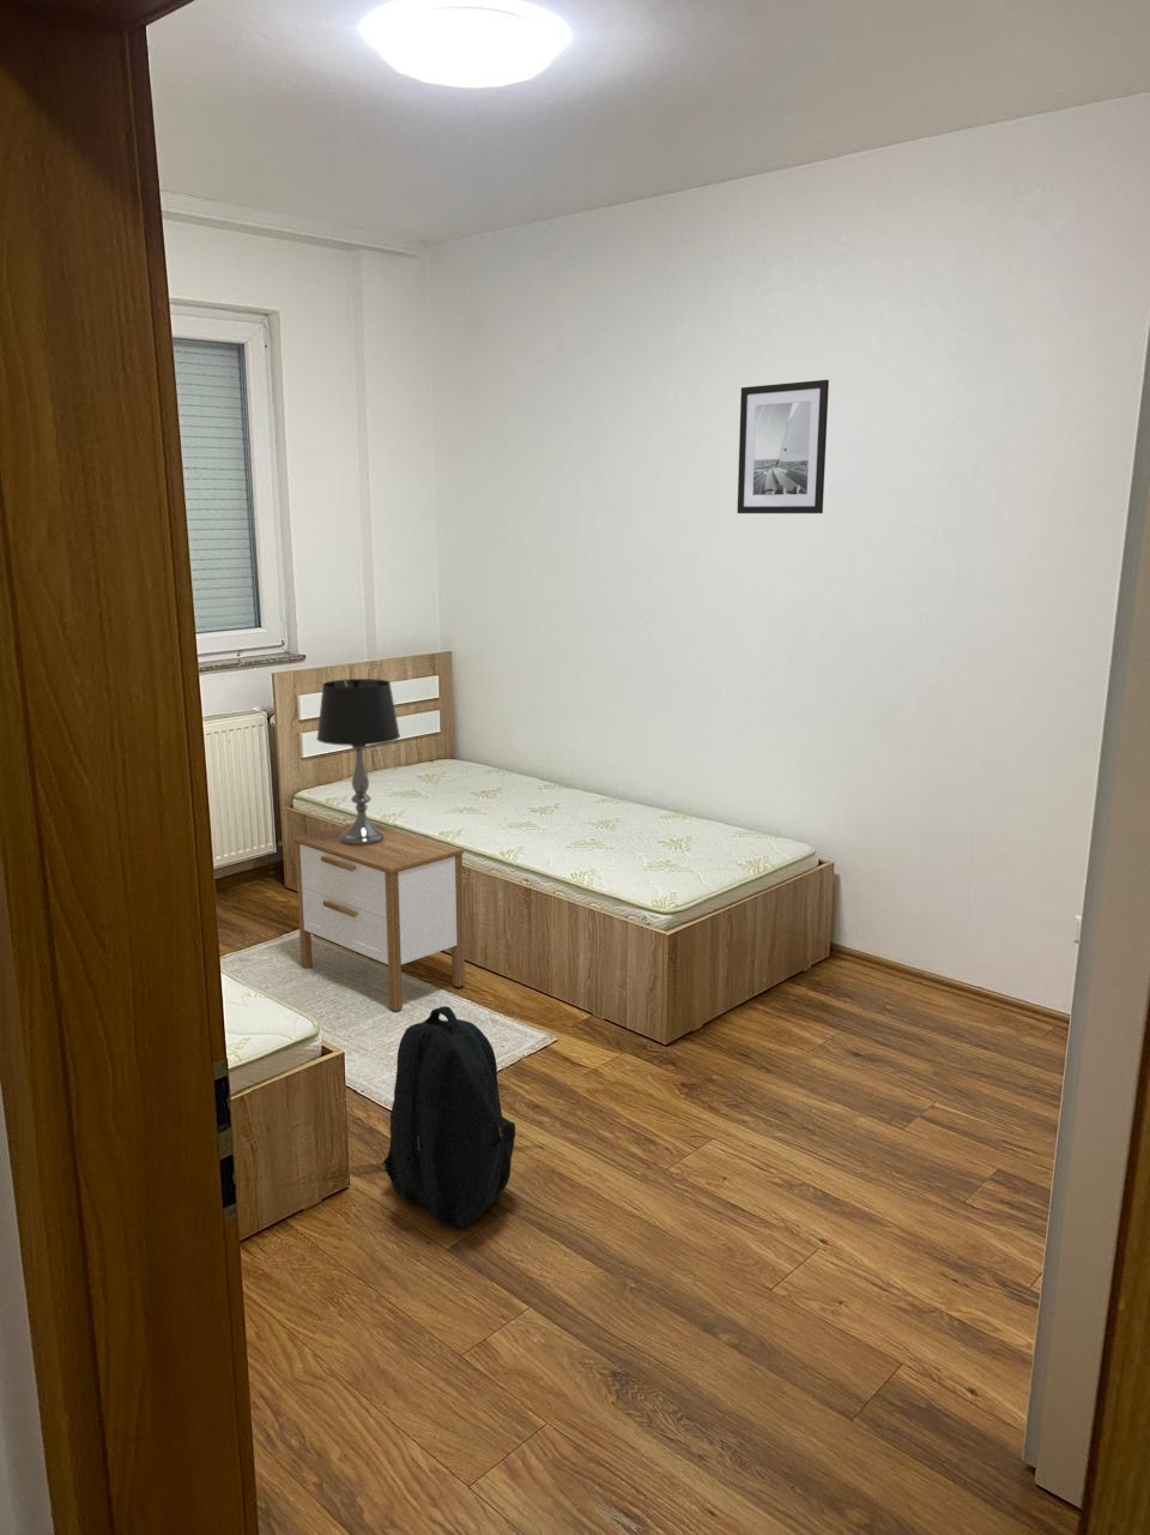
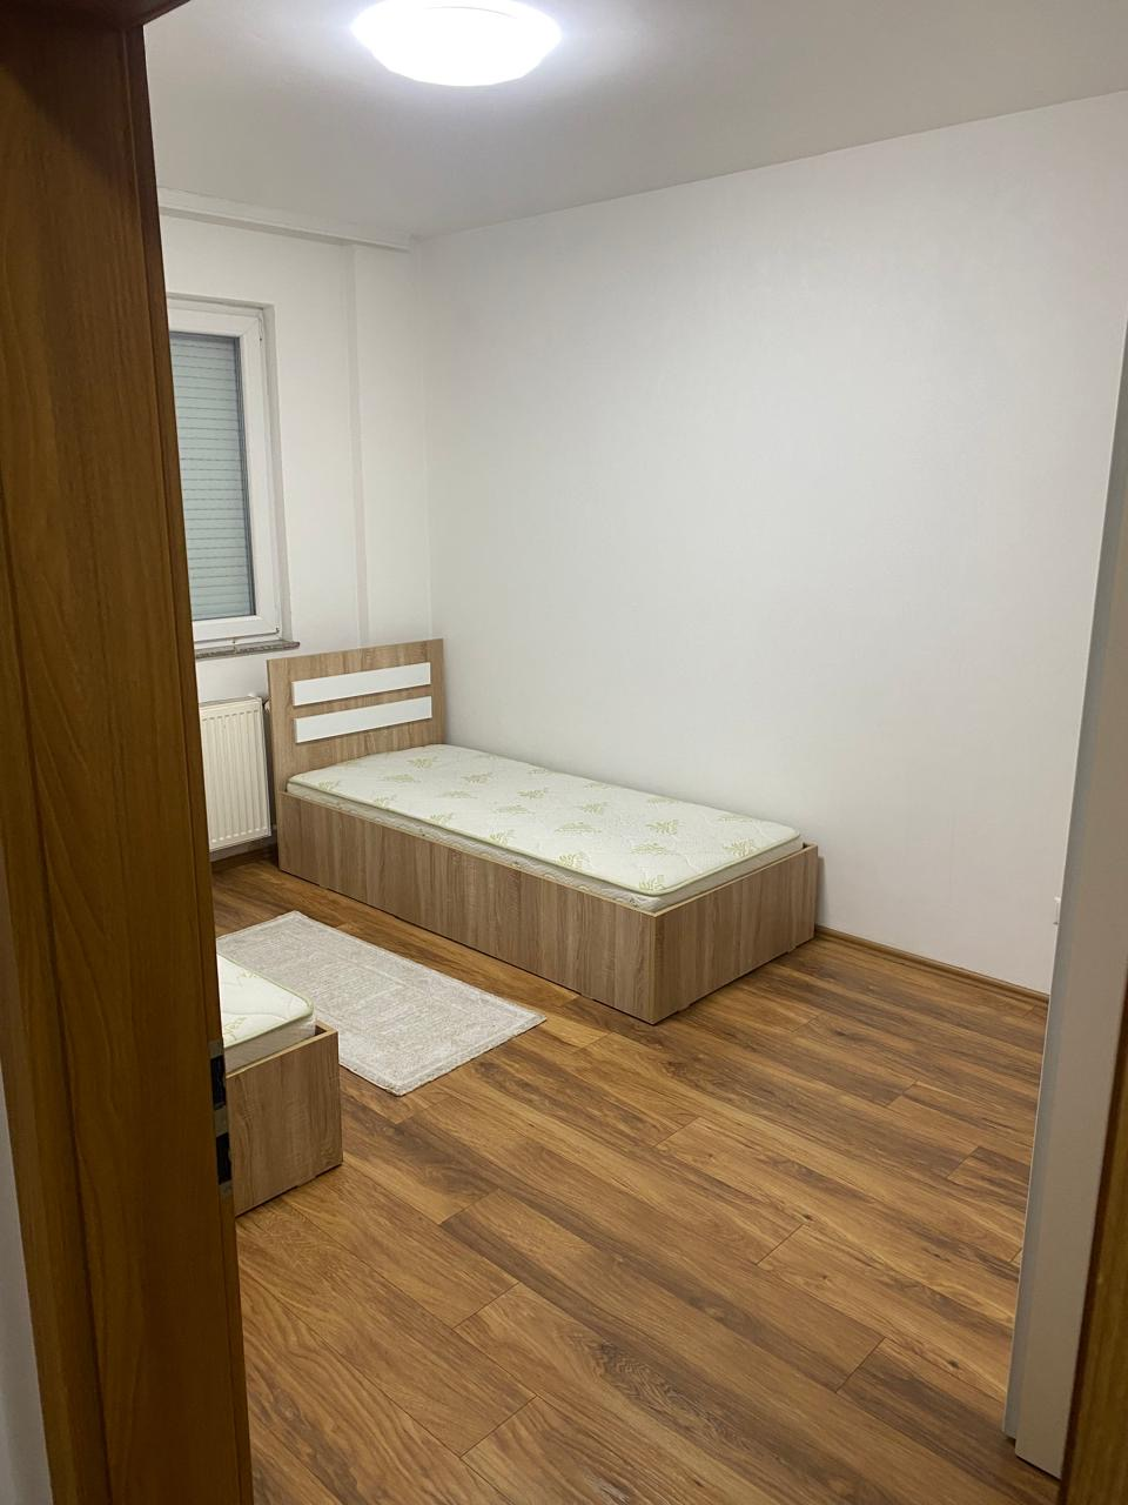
- backpack (447, 1104)
- wall art (782, 448)
- nightstand (377, 910)
- table lamp (360, 761)
